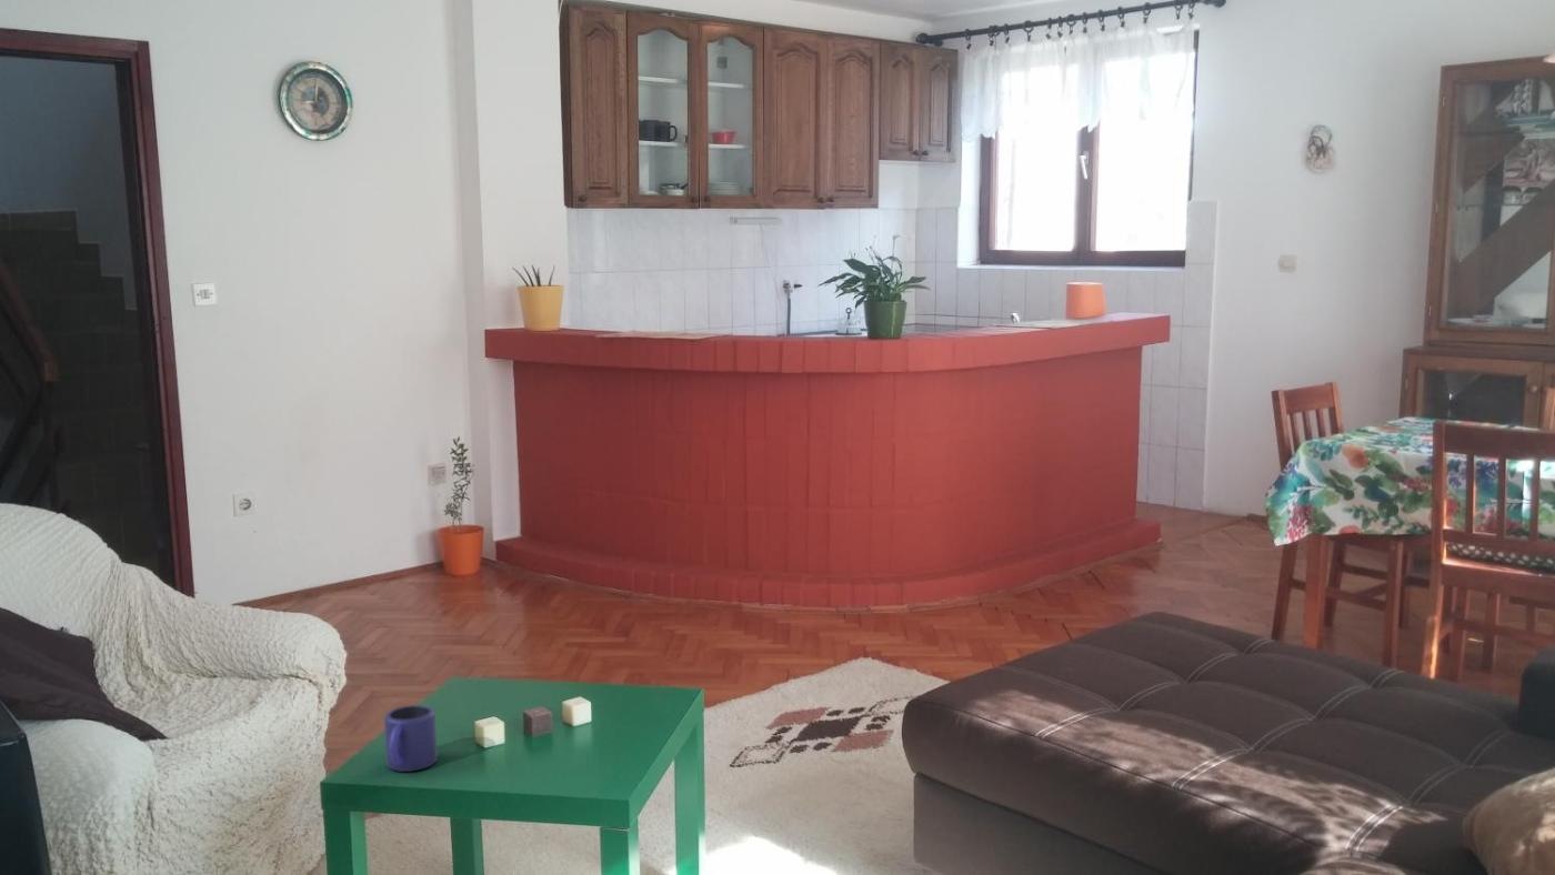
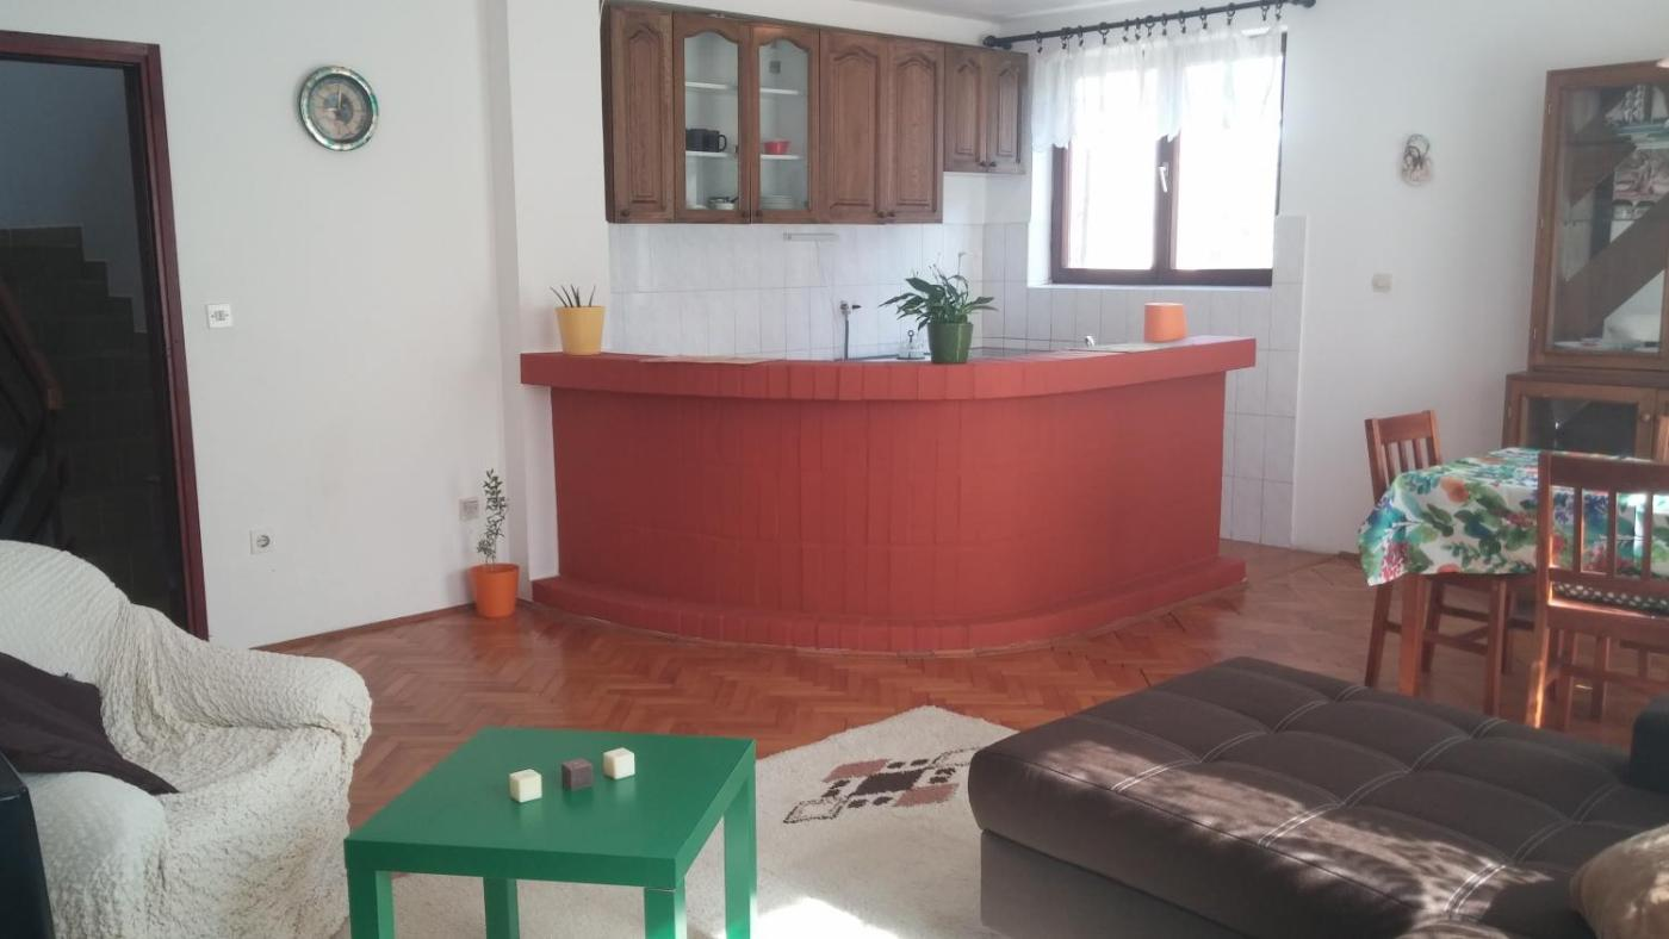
- mug (407, 741)
